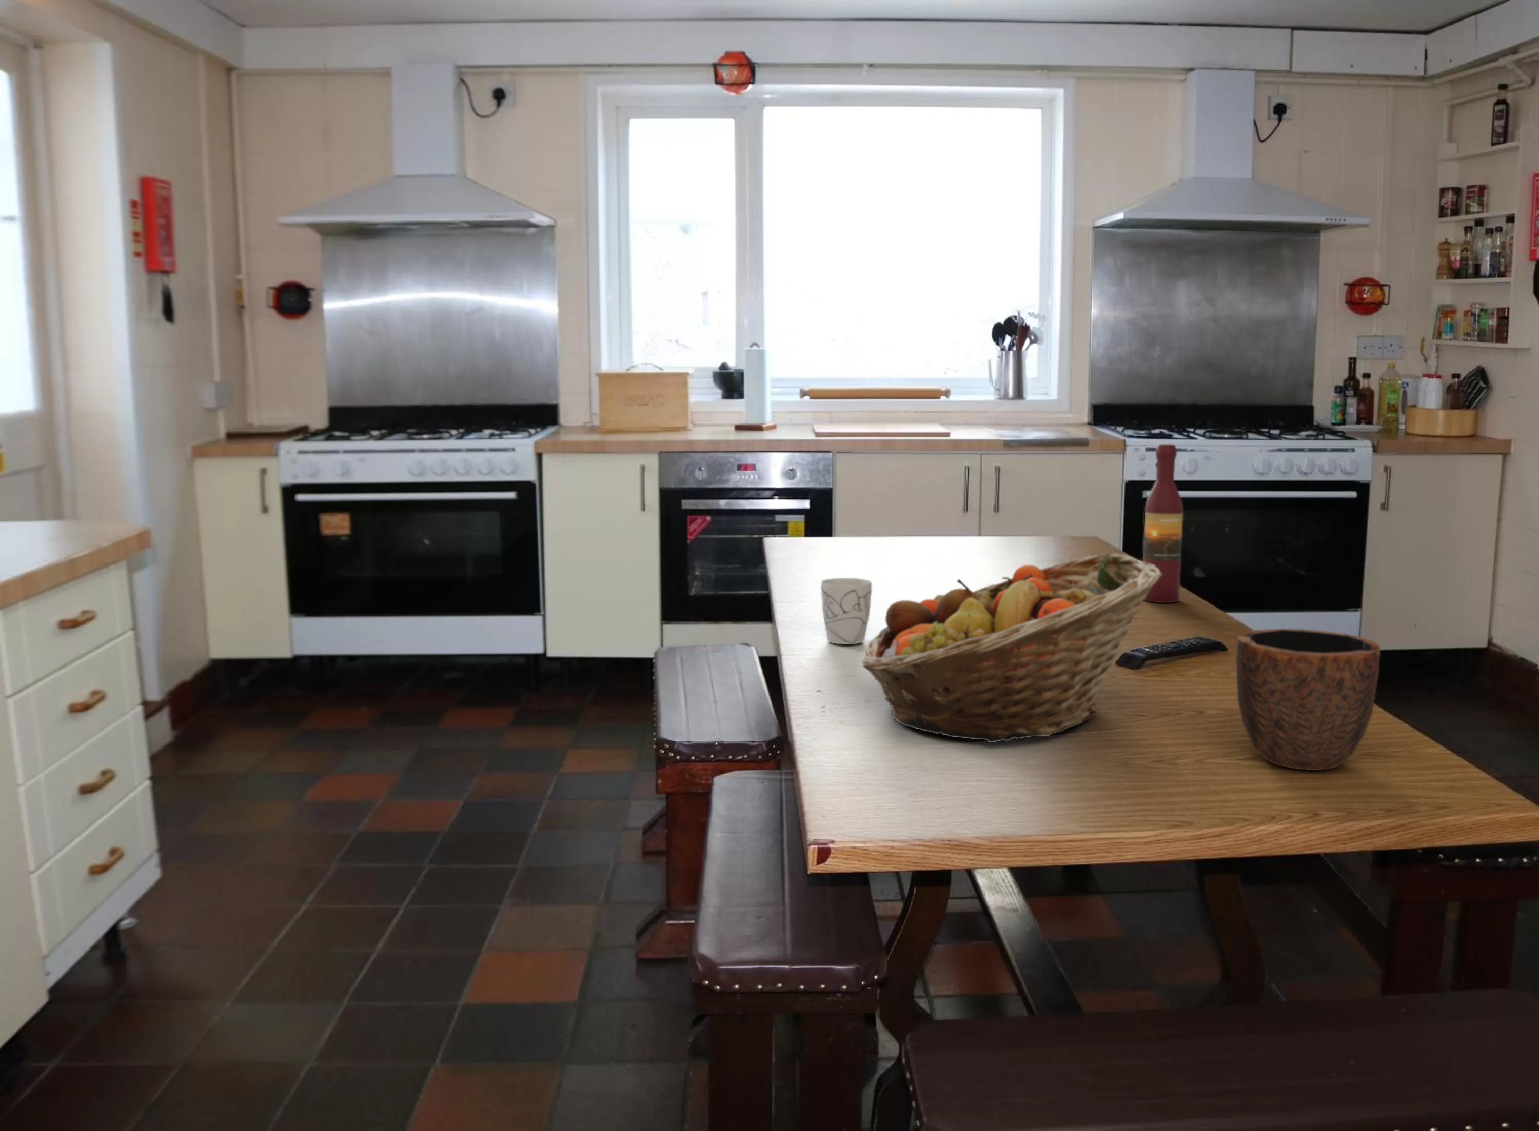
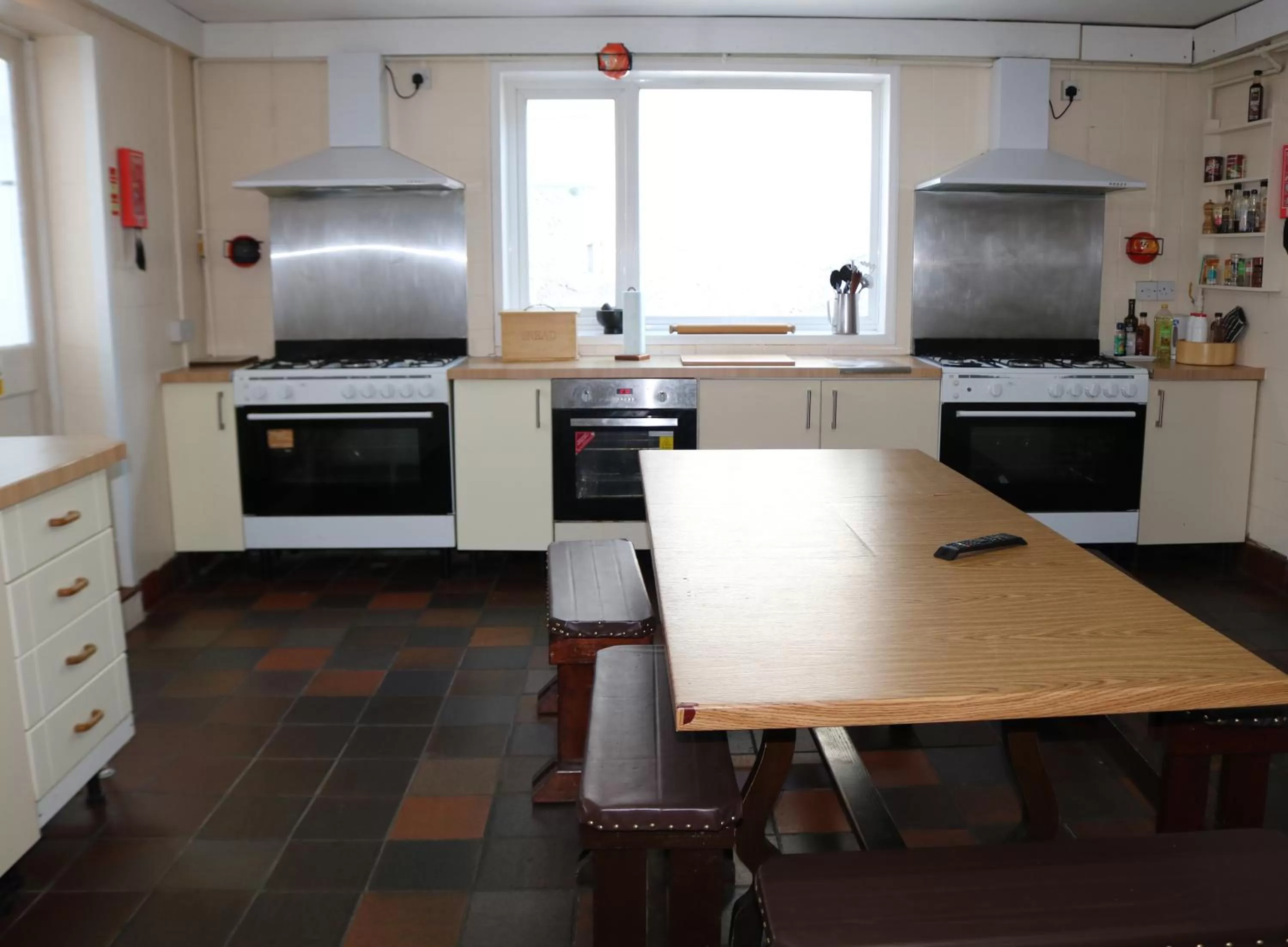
- wine bottle (1163, 522)
- fruit basket (1006, 635)
- mug (842, 609)
- bowl (1304, 701)
